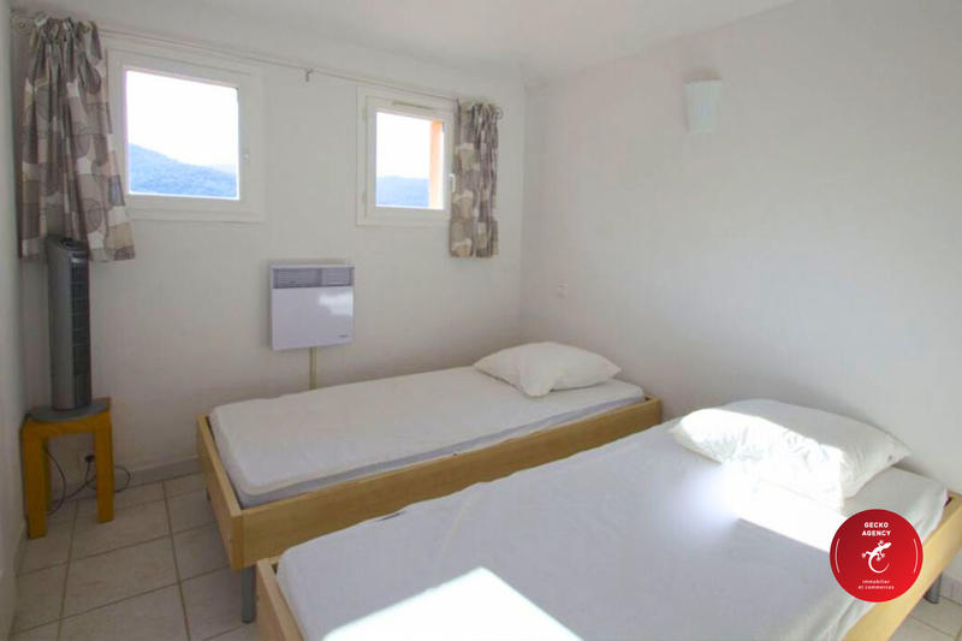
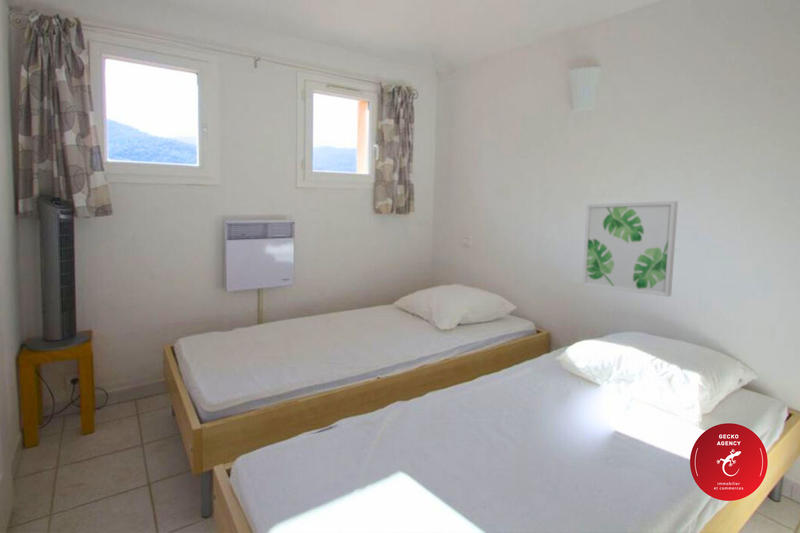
+ wall art (625, 247)
